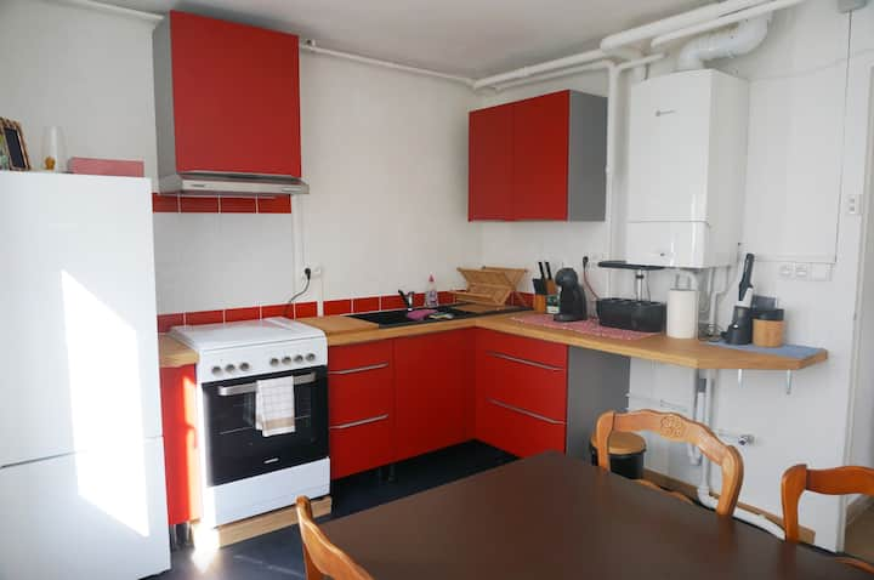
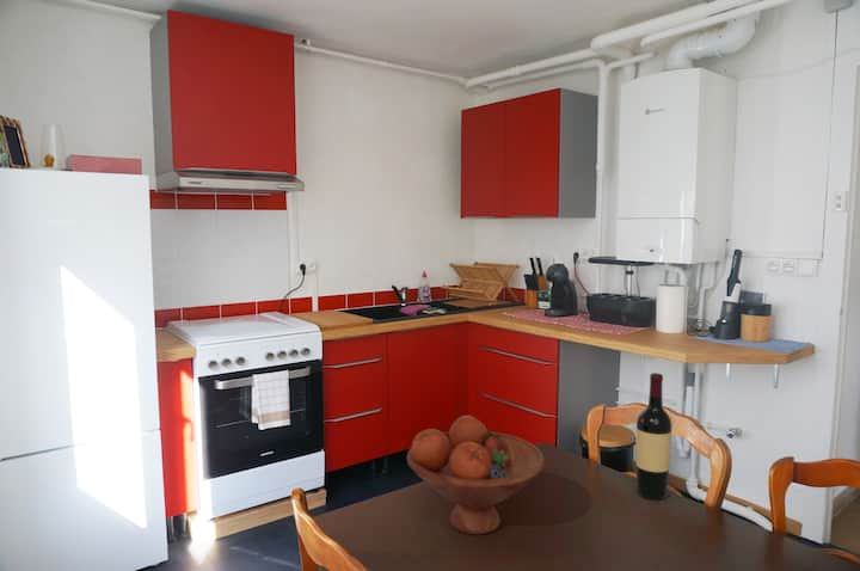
+ fruit bowl (474, 474)
+ wine bottle (653, 434)
